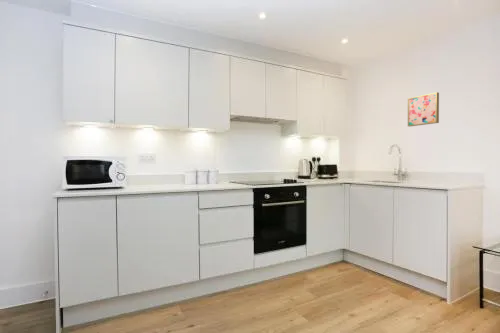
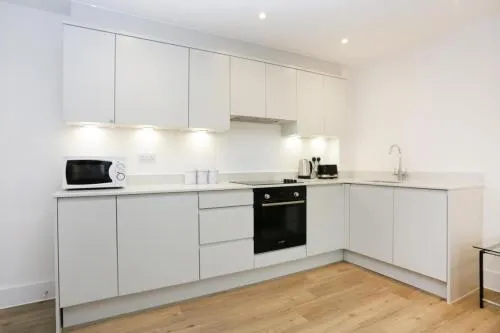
- wall art (422, 110)
